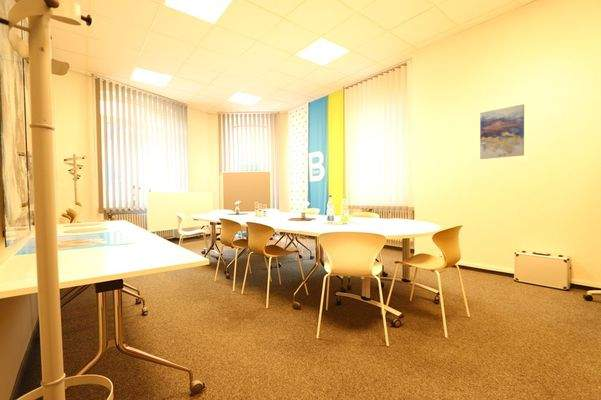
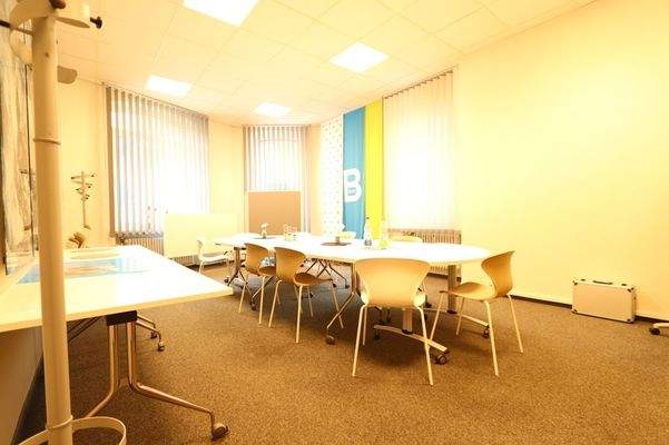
- wall art (501, 133)
